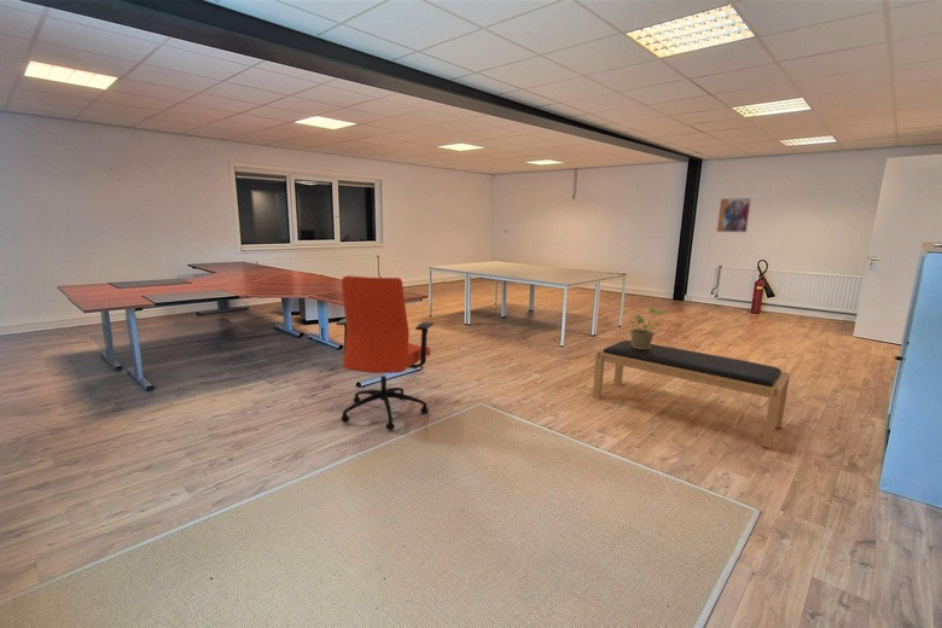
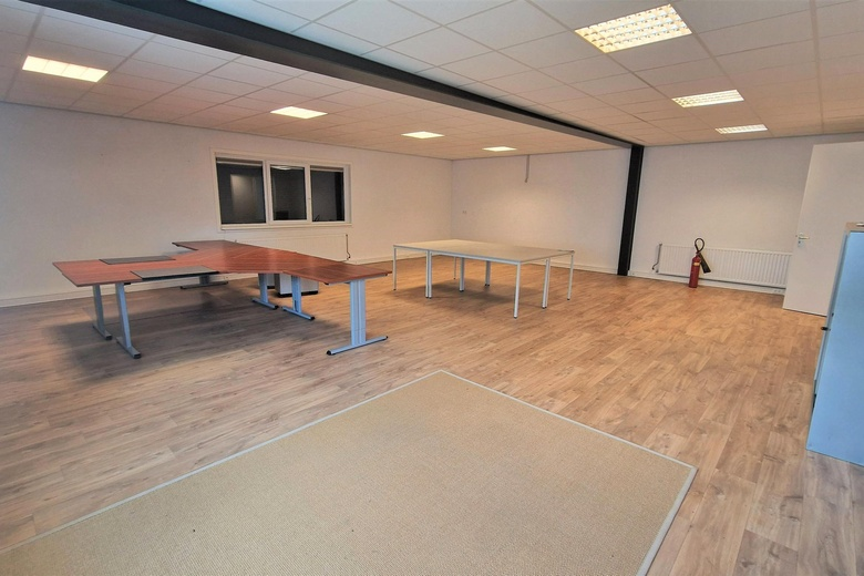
- bench (684, 378)
- wall art (733, 215)
- potted plant (644, 327)
- office chair (384, 344)
